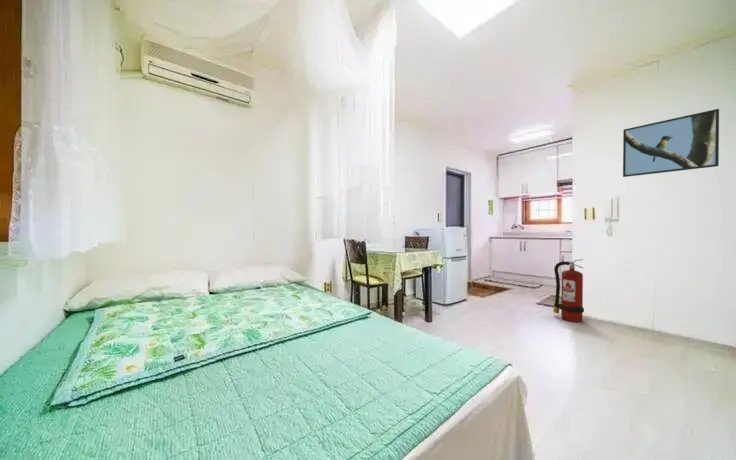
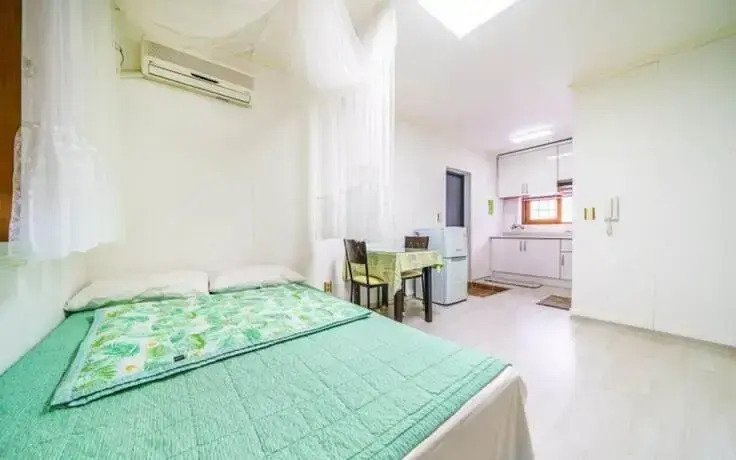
- fire extinguisher (568, 288)
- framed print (666, 146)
